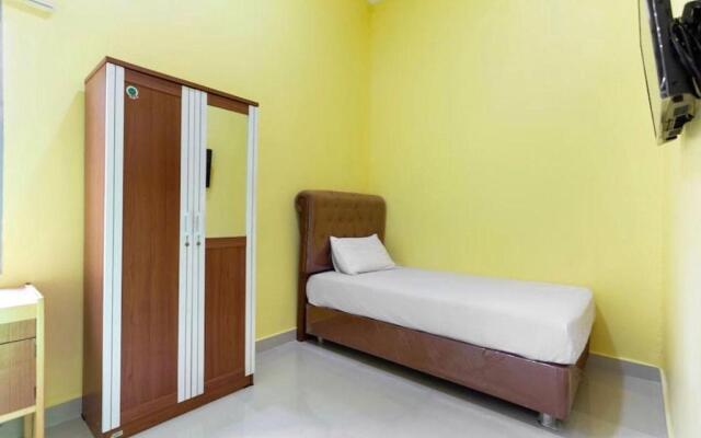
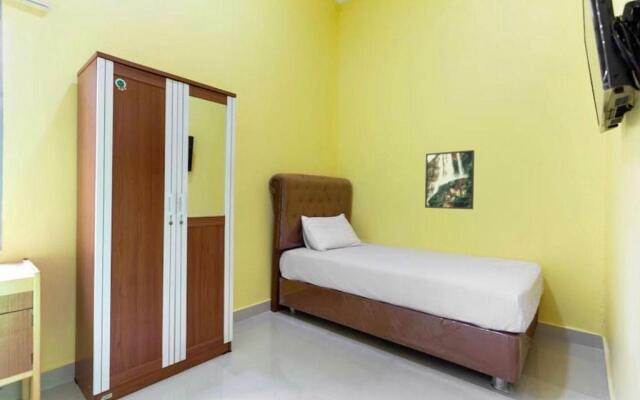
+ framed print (448, 180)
